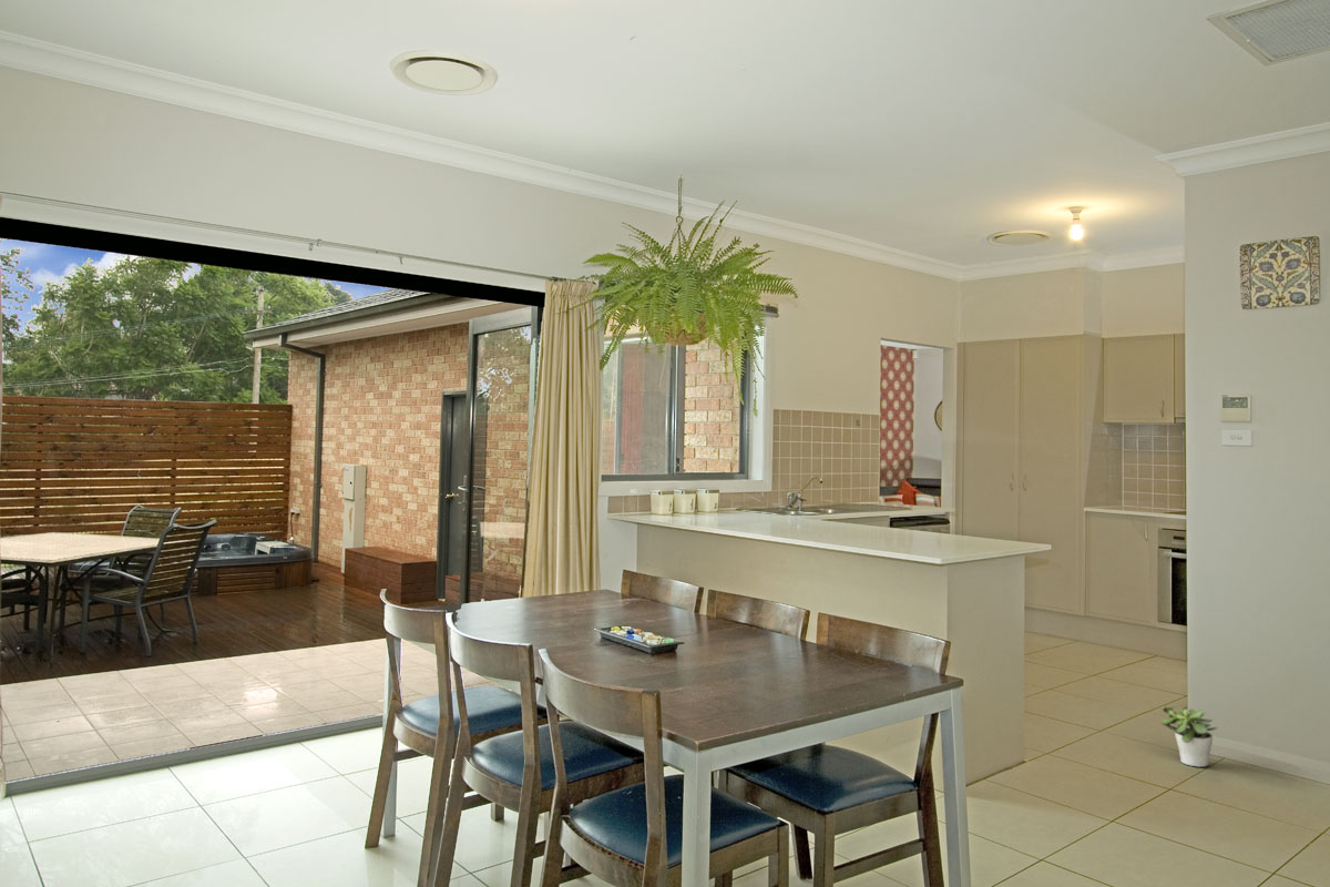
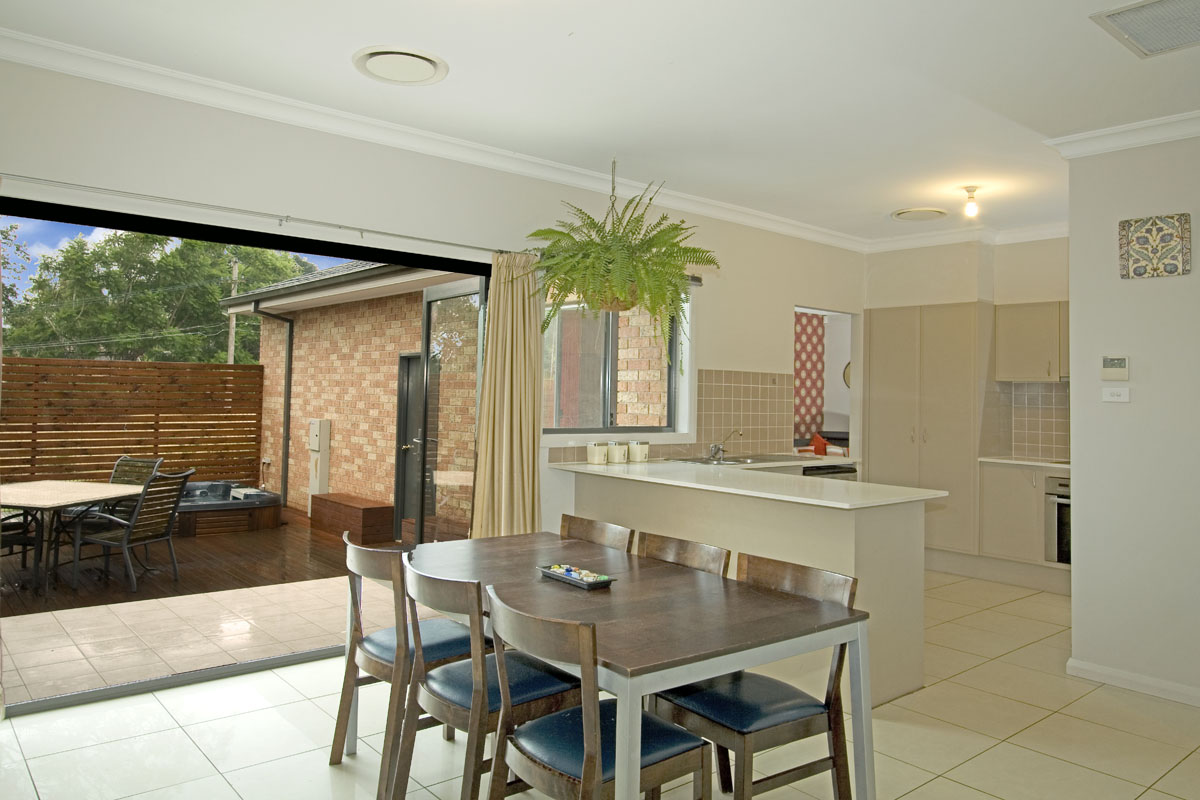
- potted plant (1185, 733)
